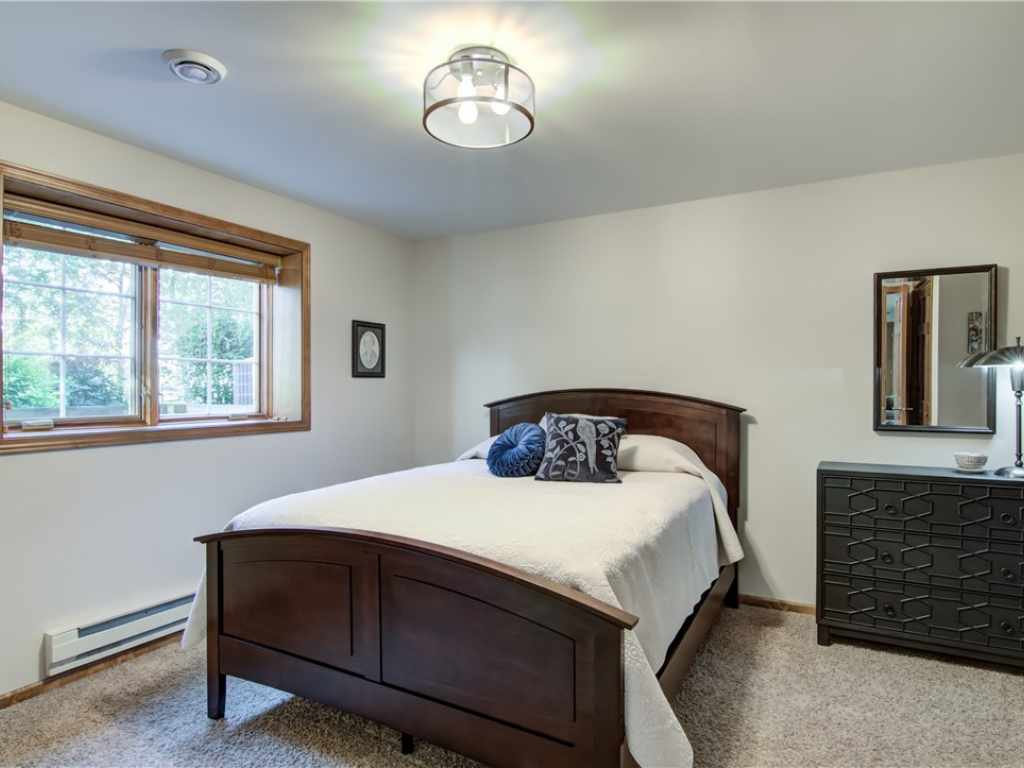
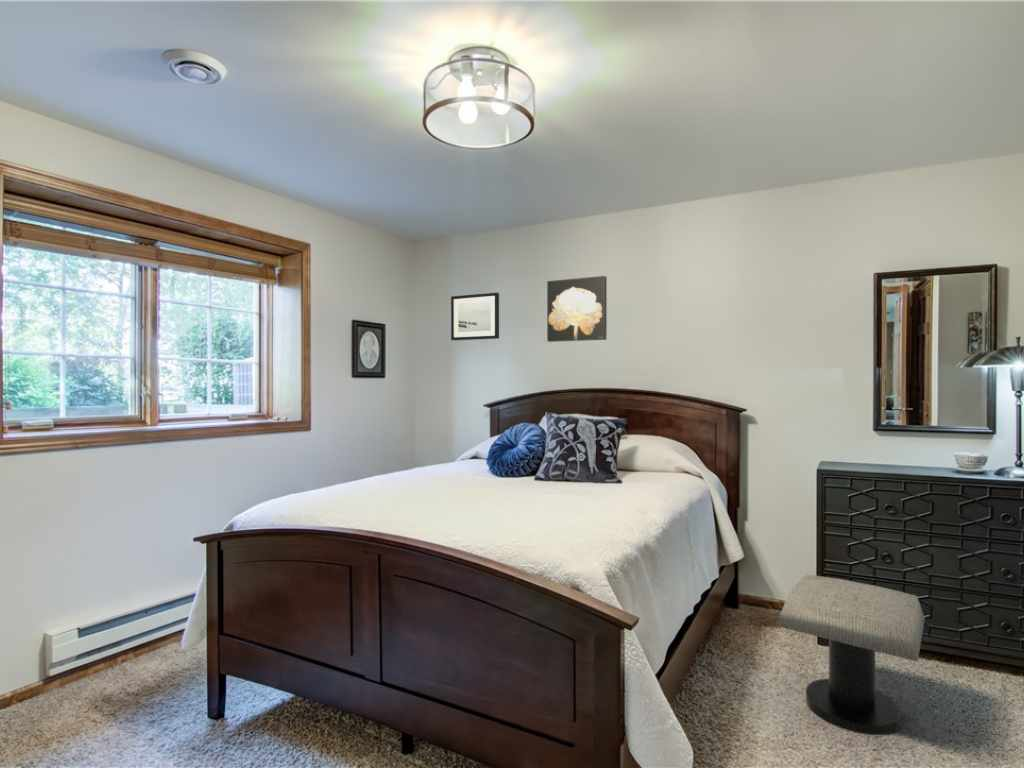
+ wall art (576, 309)
+ wall art (474, 317)
+ stool (851, 650)
